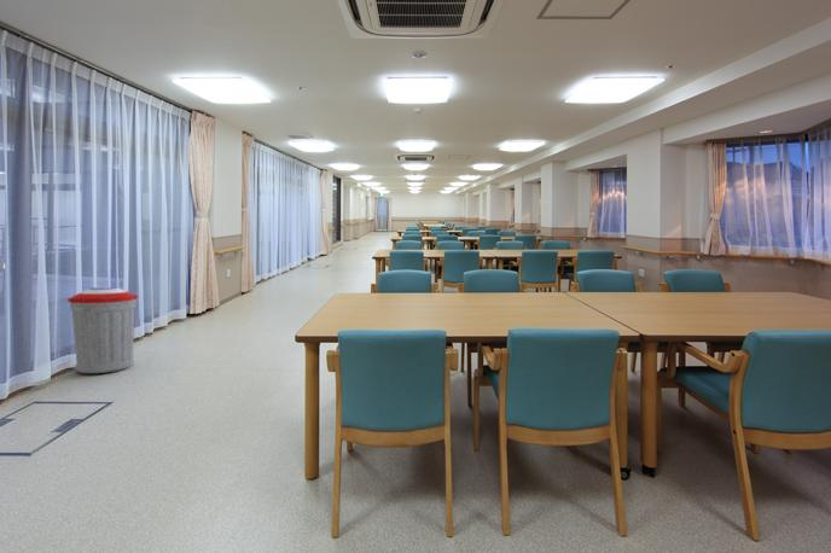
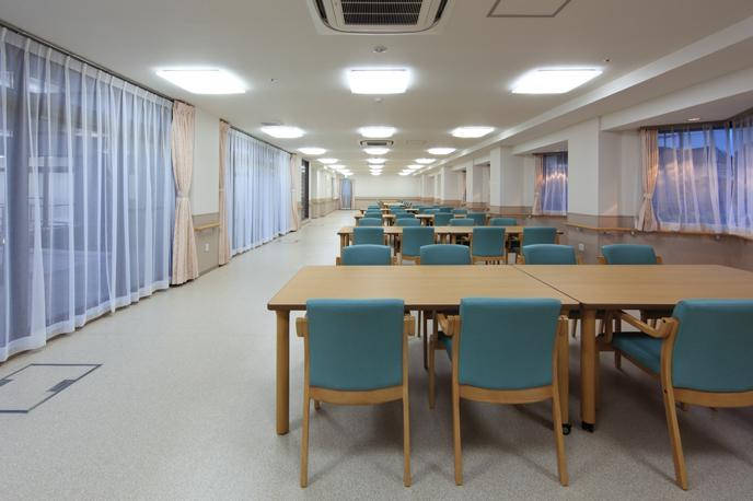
- trash can (104, 327)
